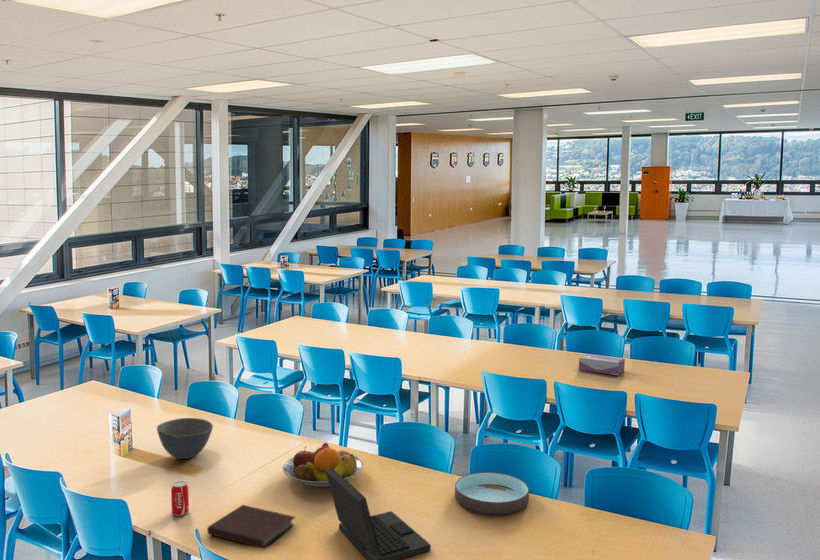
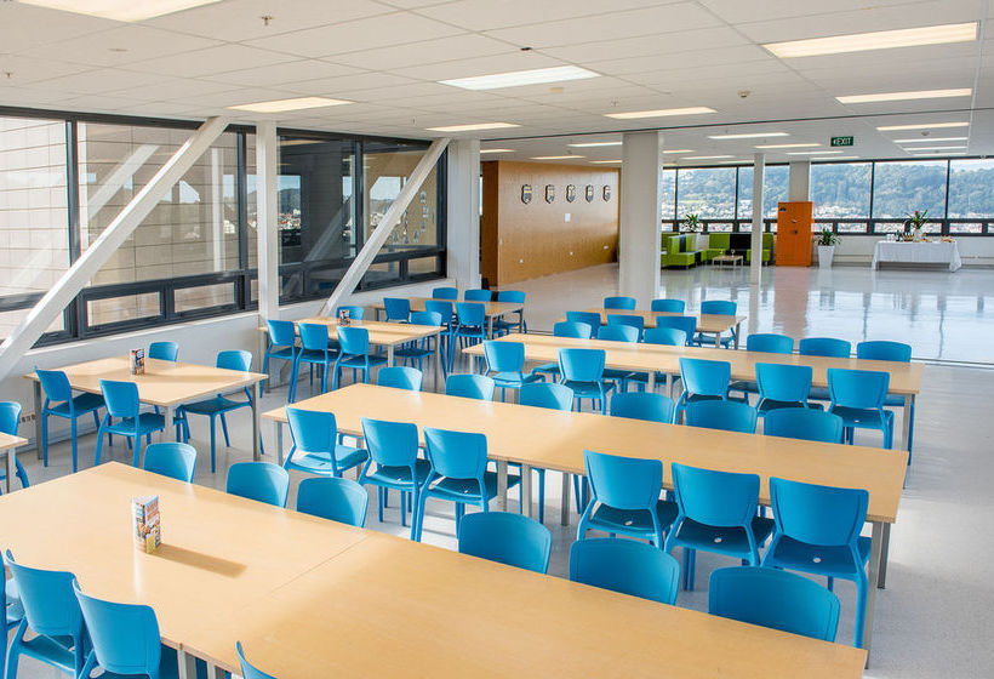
- beverage can (180, 498)
- tissue box (601, 363)
- laptop (378, 514)
- bowl (491, 493)
- notebook (252, 525)
- bowl (186, 440)
- fruit bowl (323, 462)
